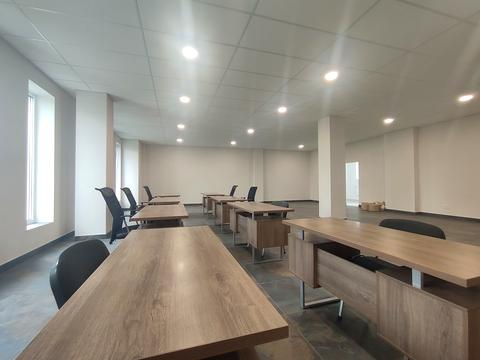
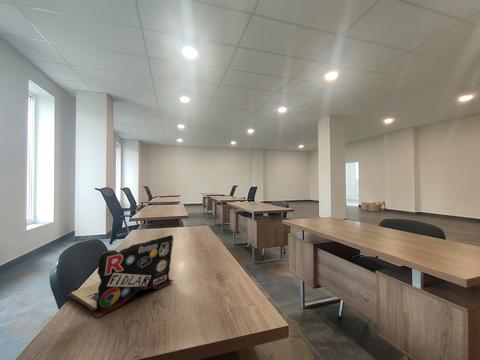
+ laptop (123, 263)
